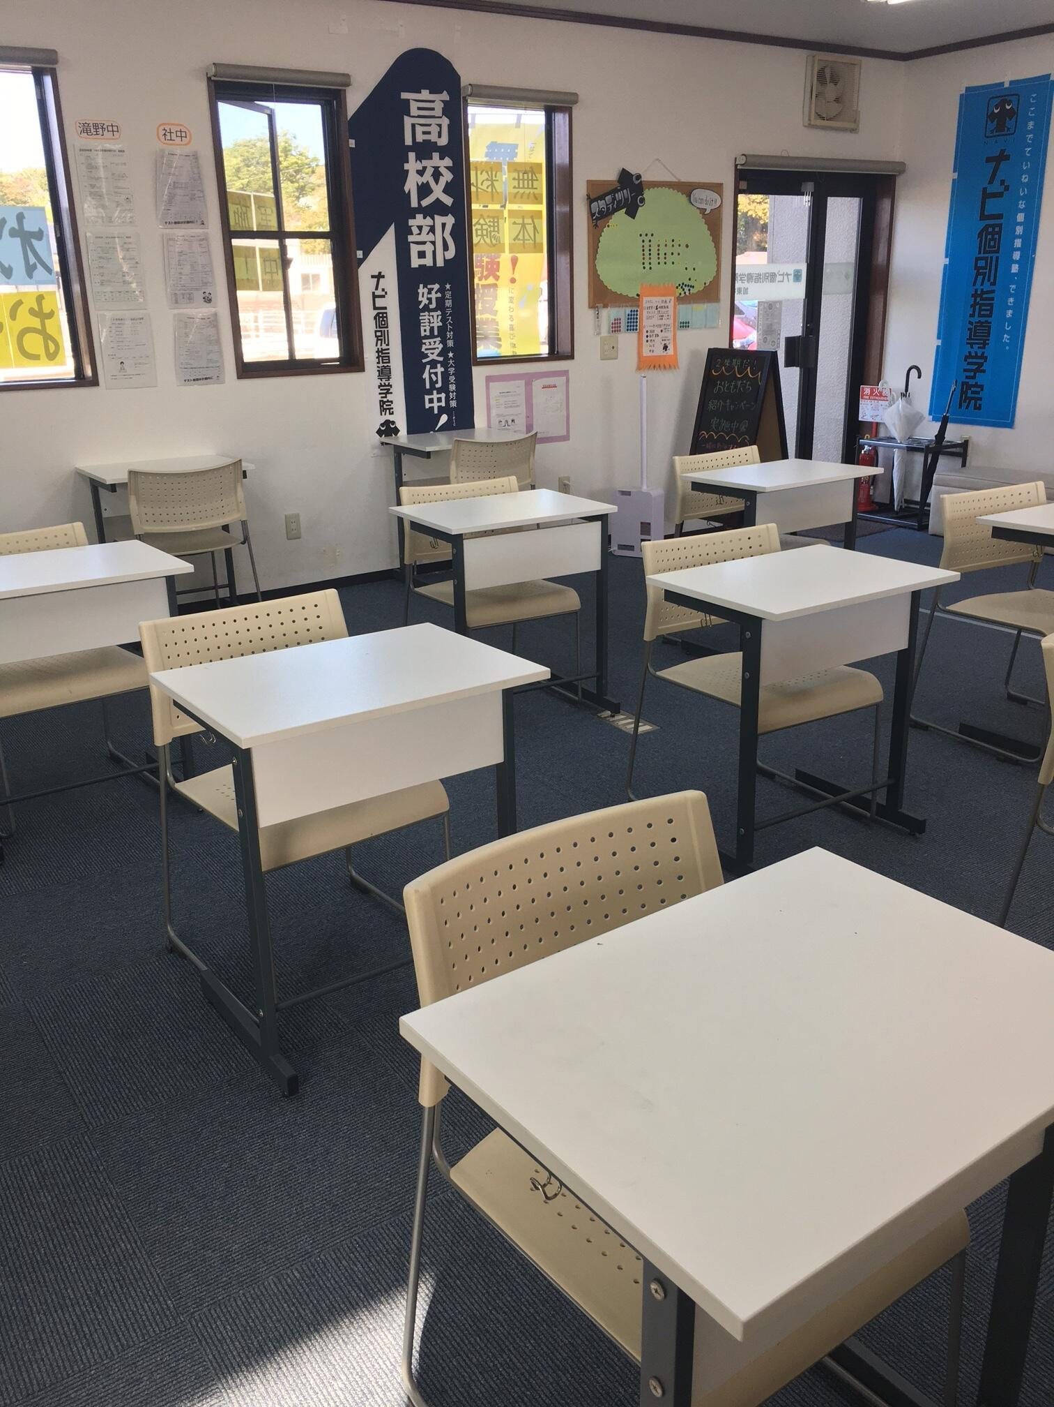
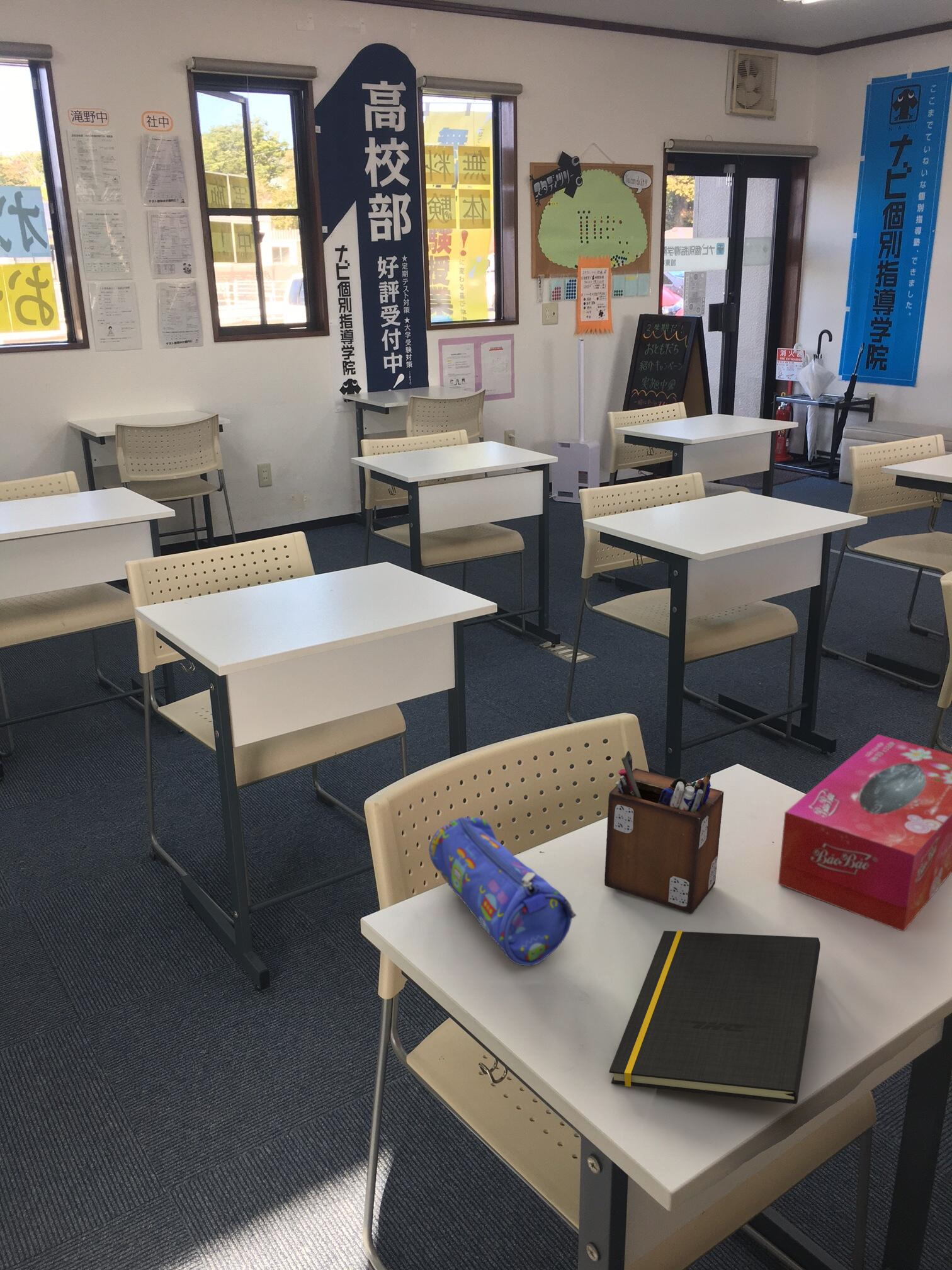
+ tissue box (889, 823)
+ notepad (722, 1006)
+ pencil case (496, 883)
+ desk organizer (664, 821)
